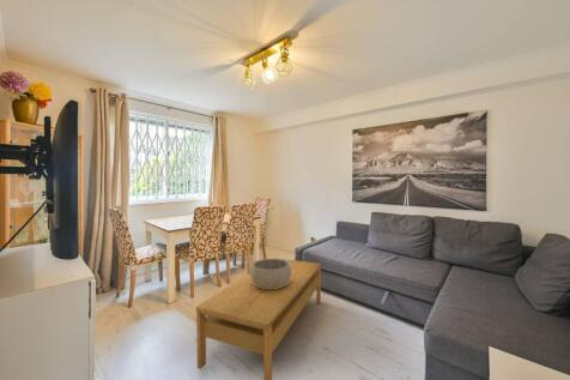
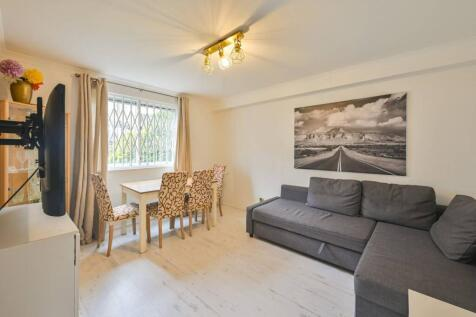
- decorative bowl (271, 273)
- coffee table (272, 304)
